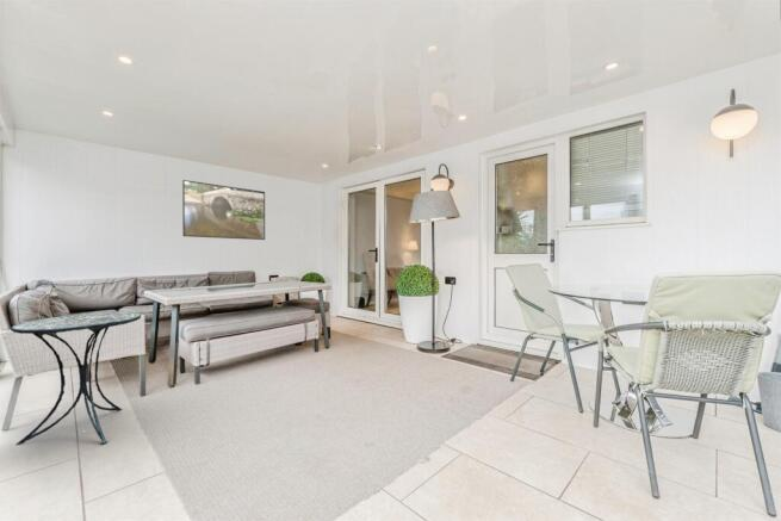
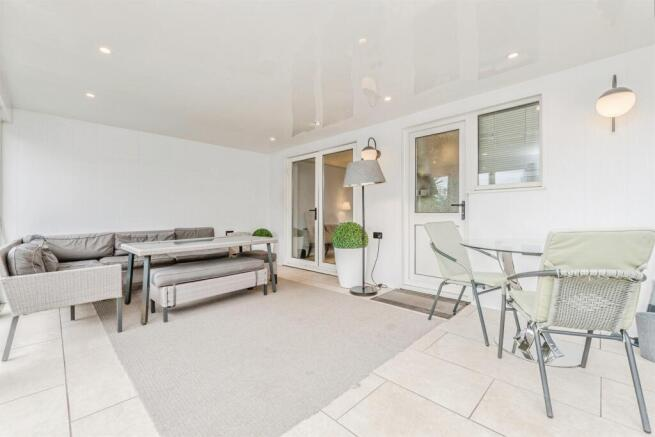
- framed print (227, 212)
- side table (82, 374)
